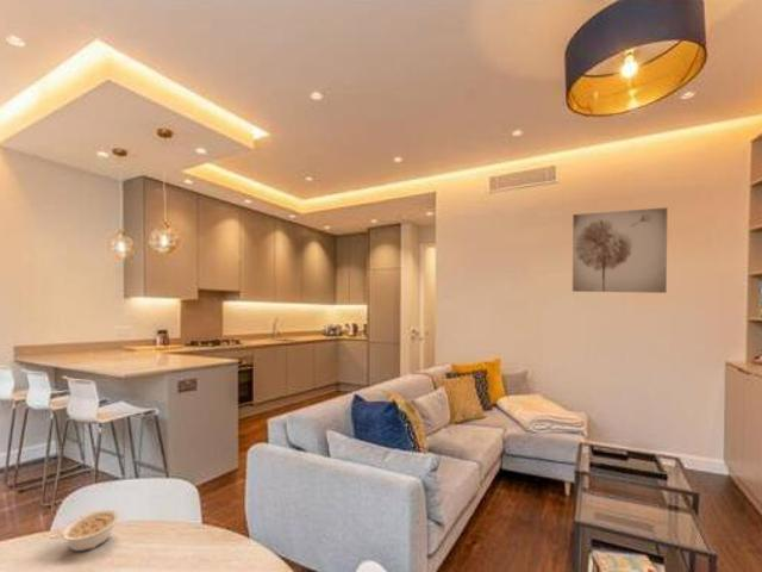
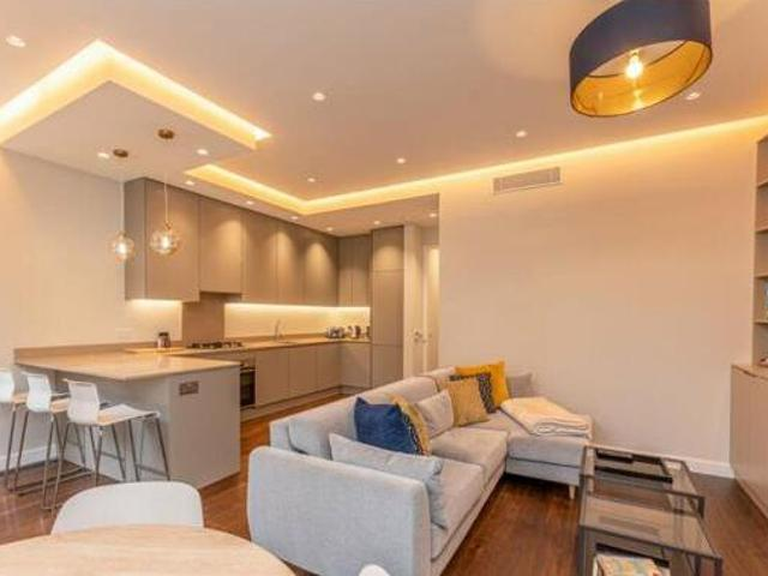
- legume (89, 531)
- wall art (617, 251)
